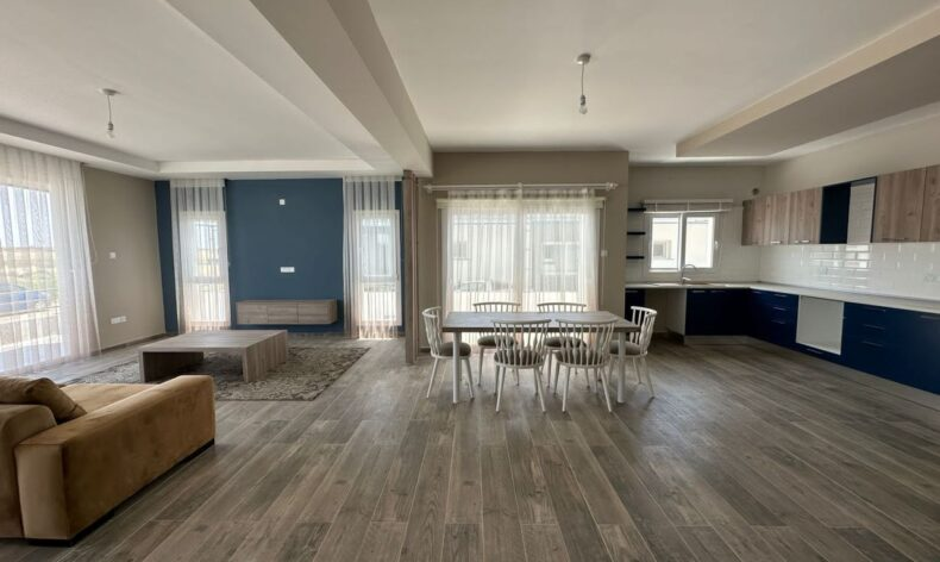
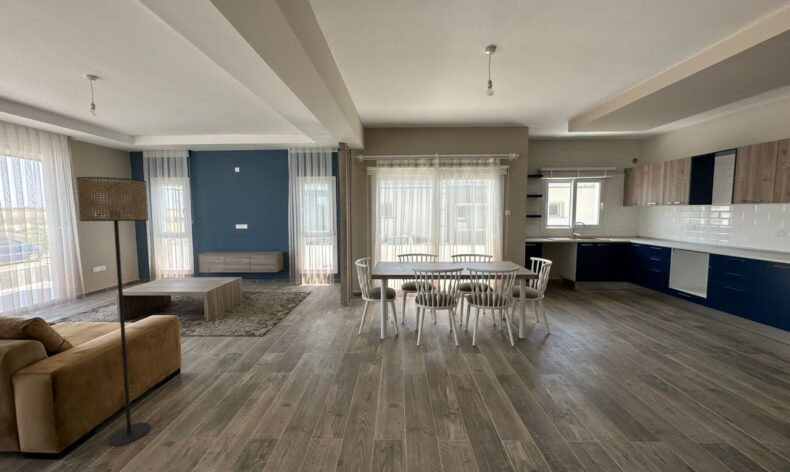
+ floor lamp (121, 310)
